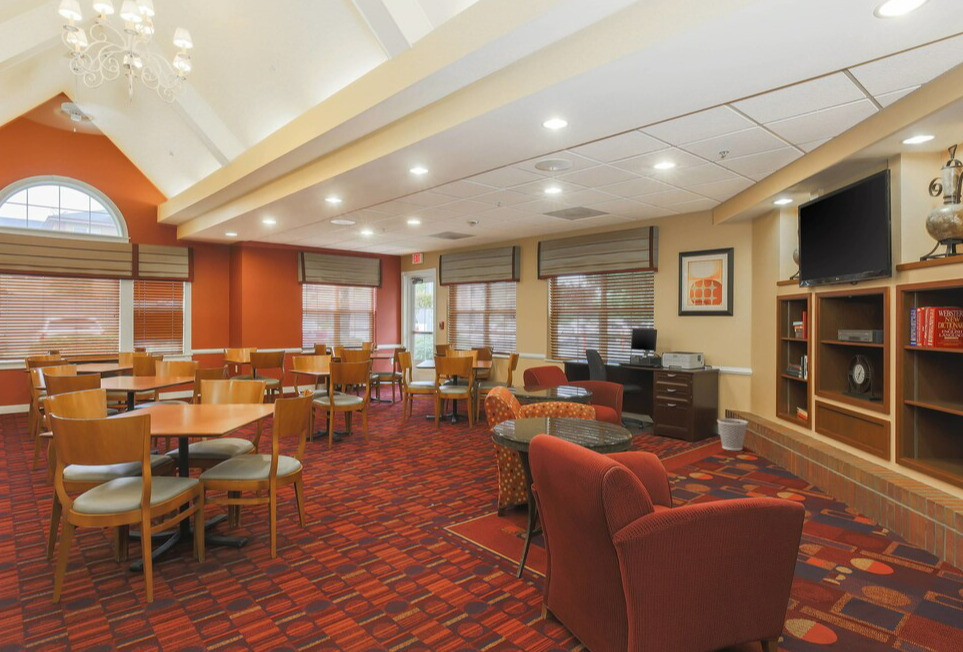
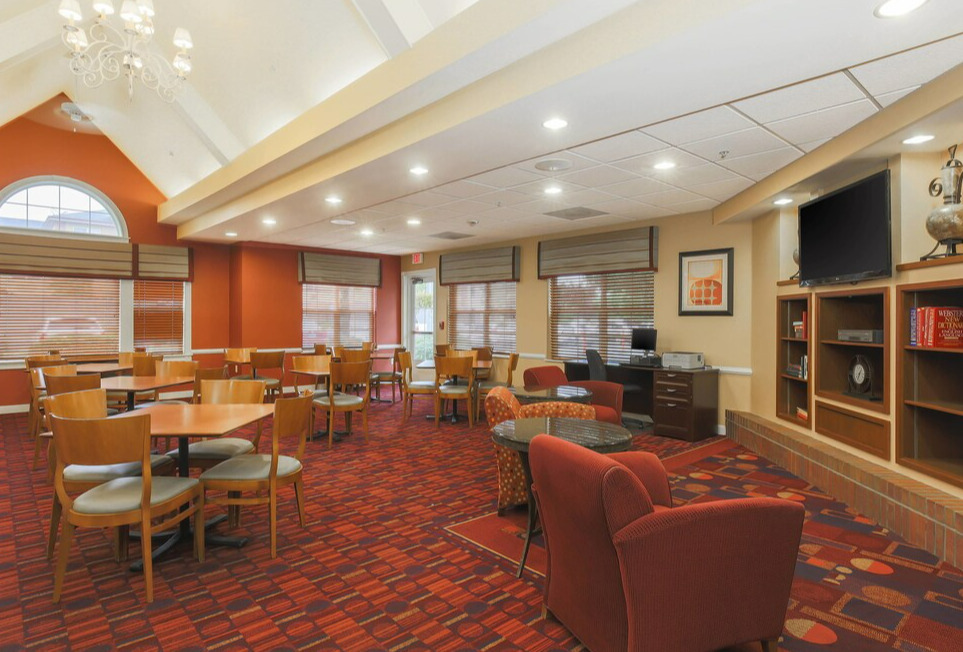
- wastebasket (732, 434)
